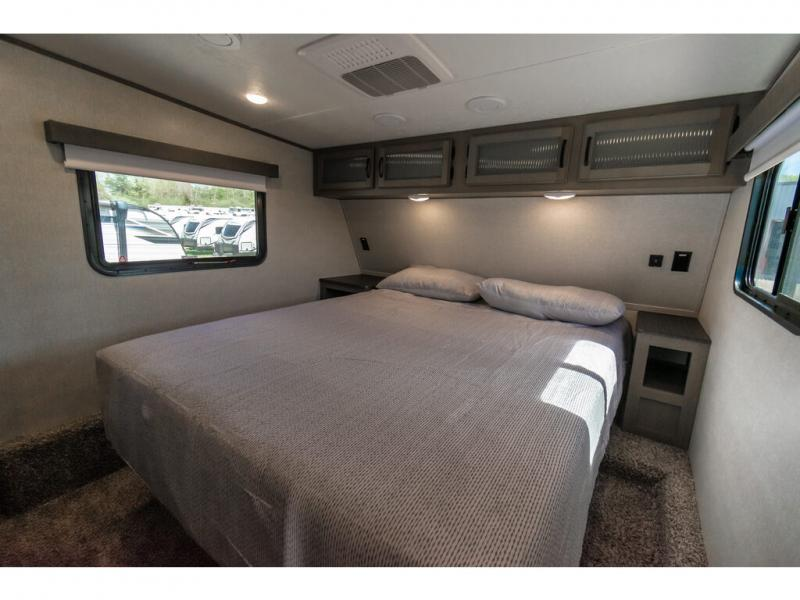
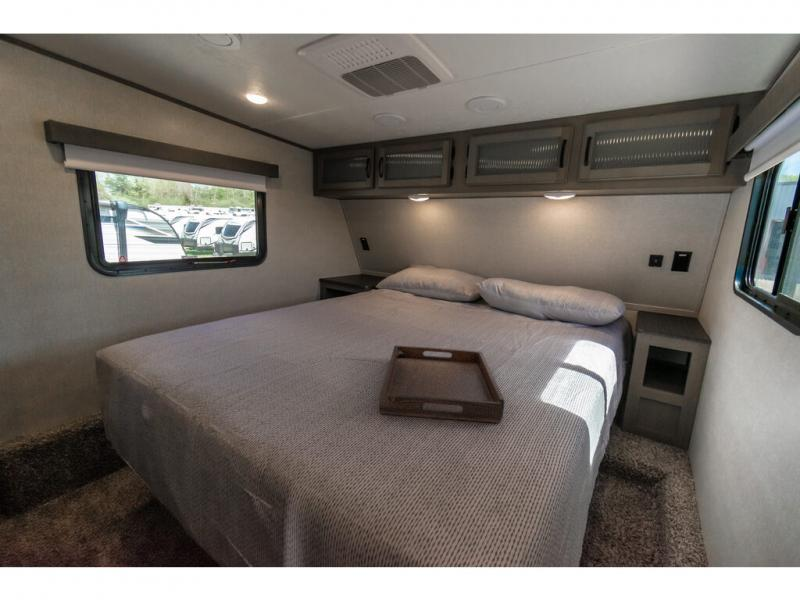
+ serving tray (438, 377)
